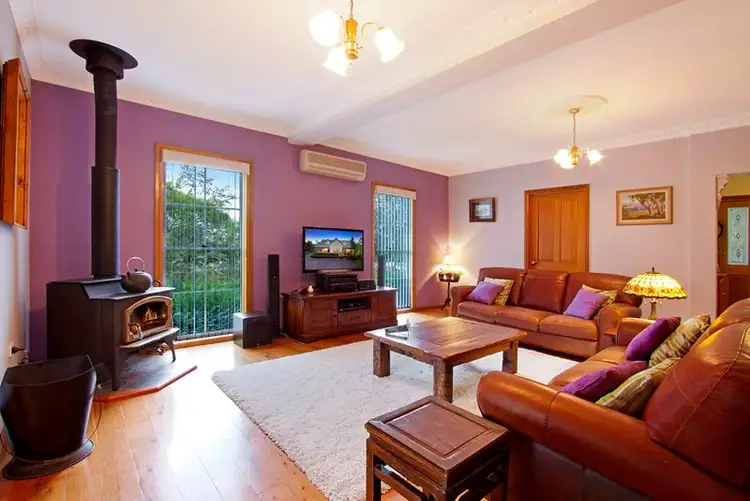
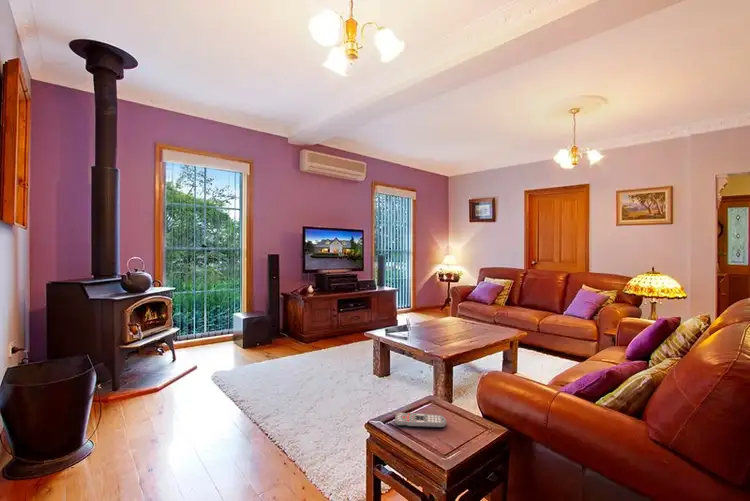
+ remote control (420, 420)
